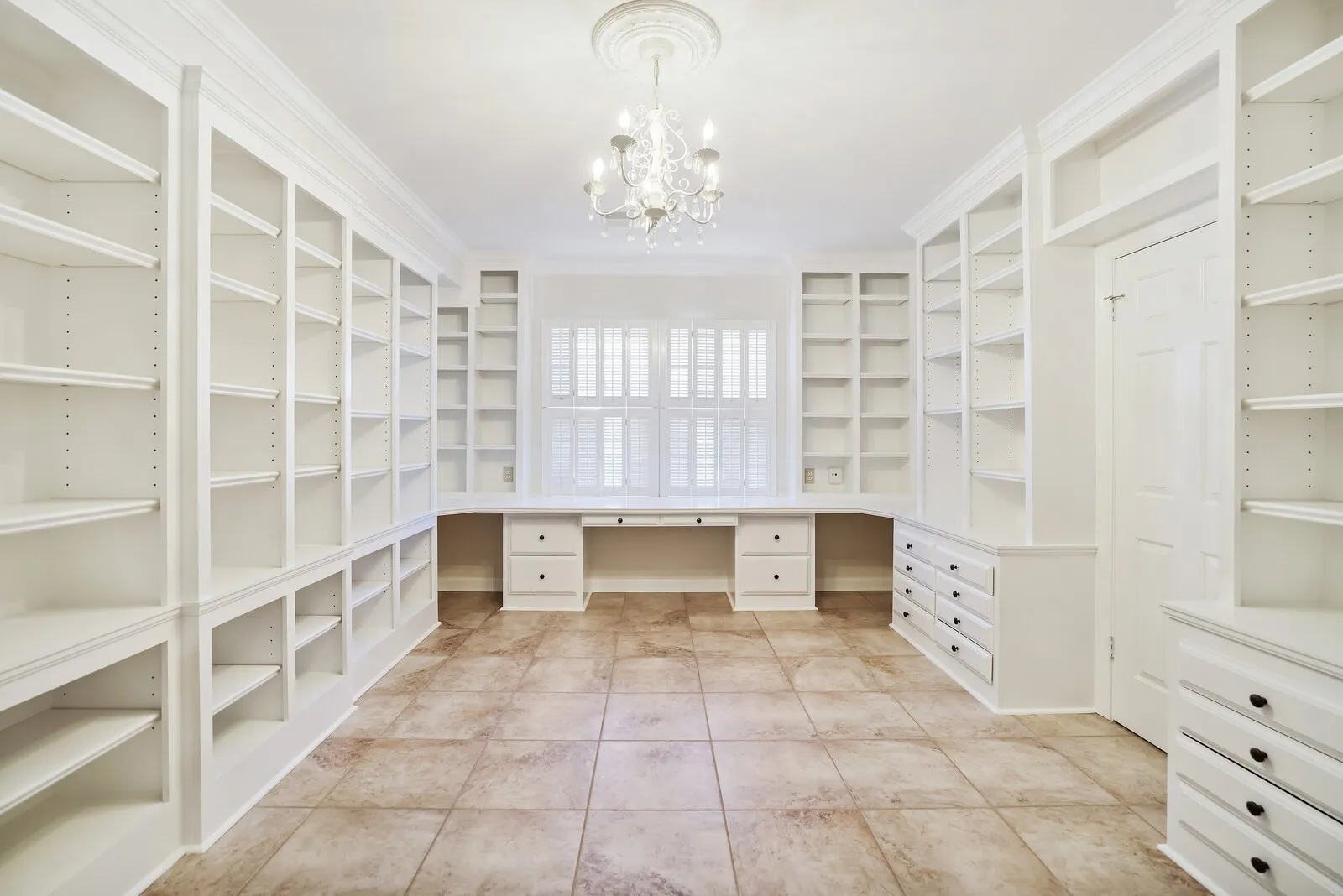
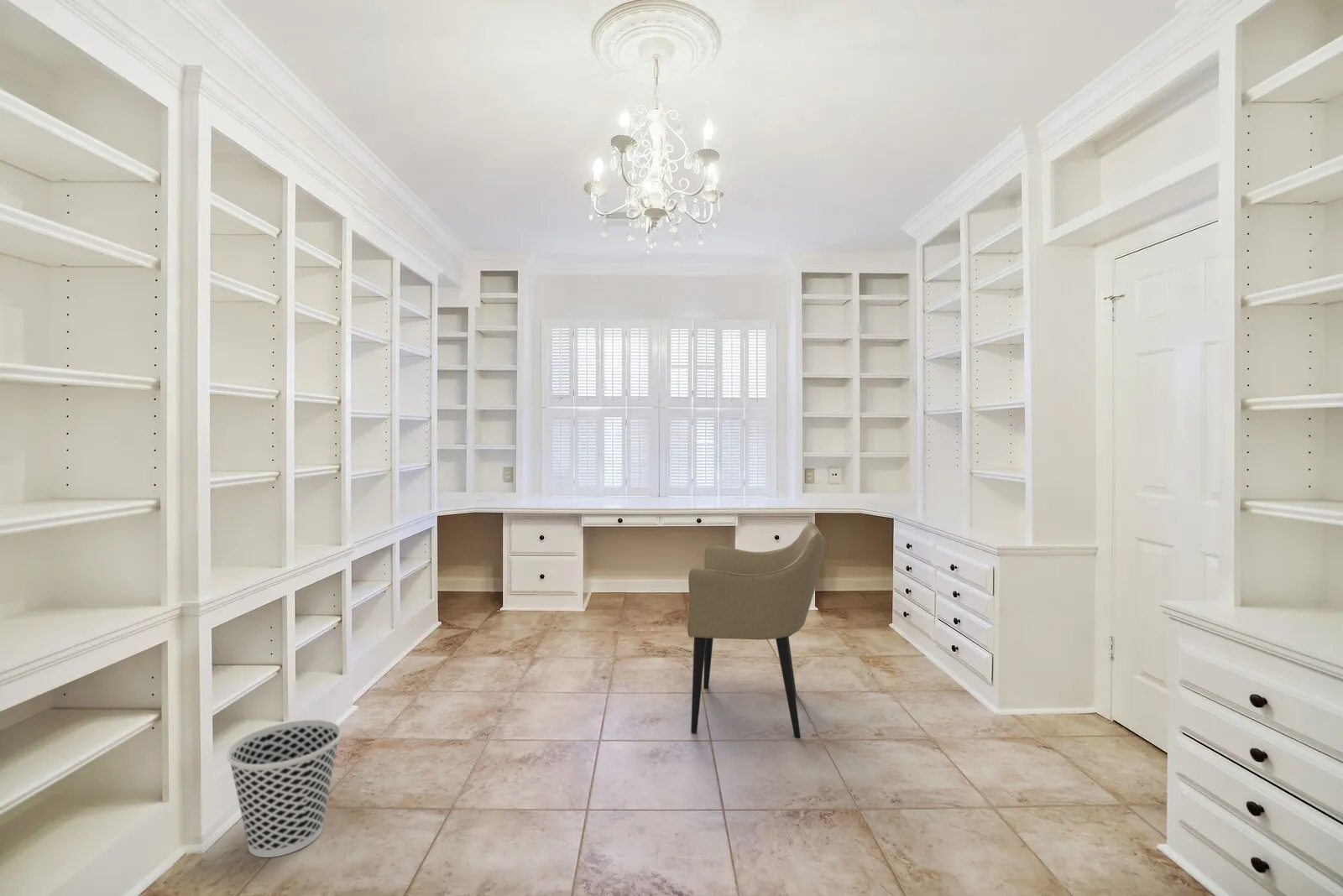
+ armchair (758, 618)
+ wastebasket (286, 789)
